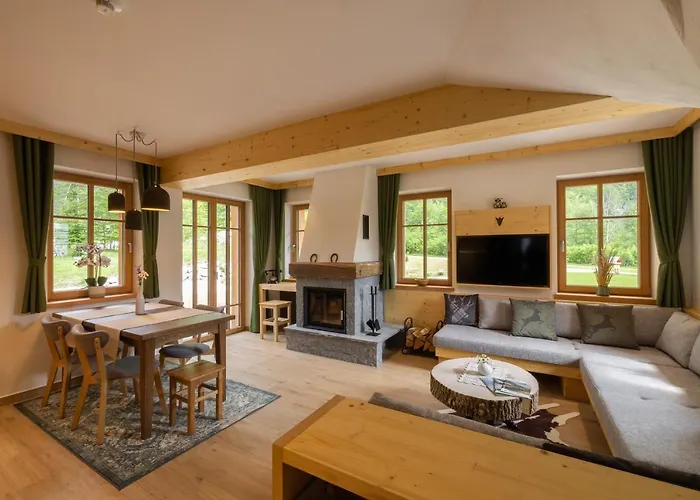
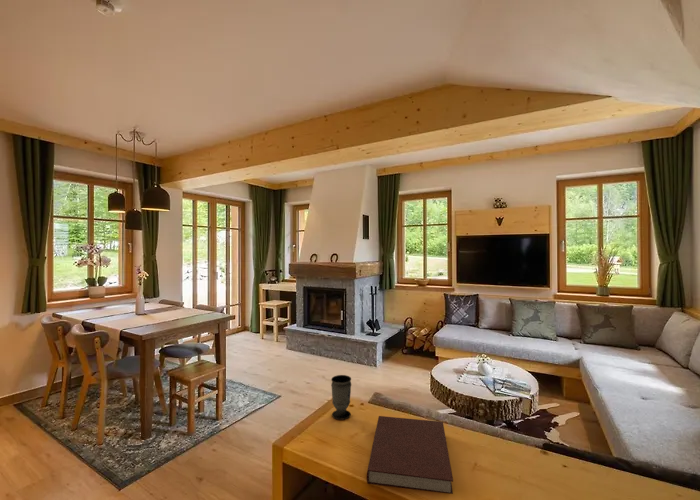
+ cup (341, 396)
+ notebook (409, 448)
